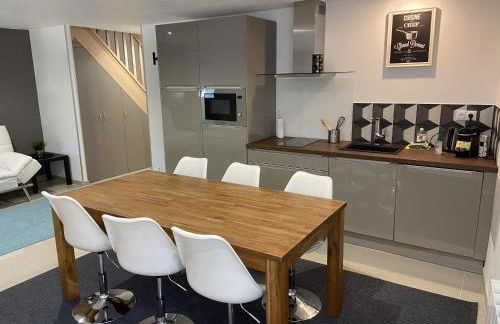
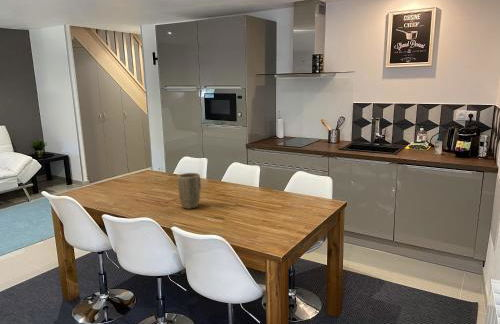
+ plant pot (189, 190)
